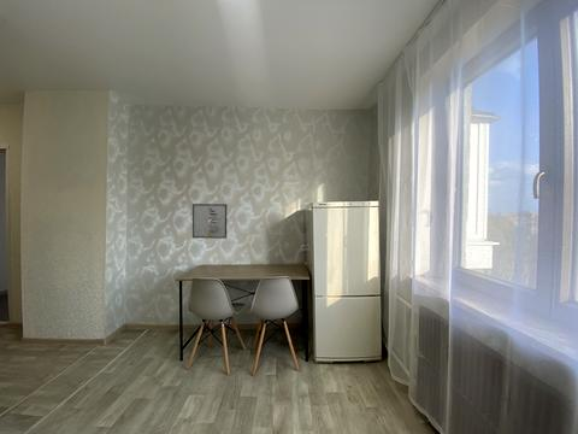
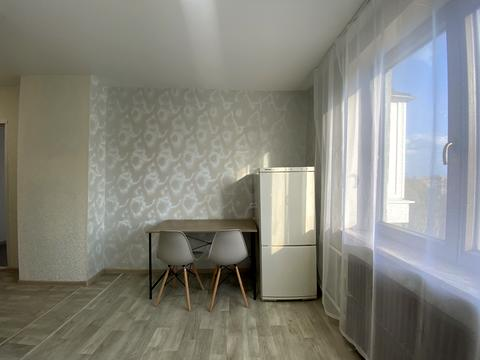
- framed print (210, 221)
